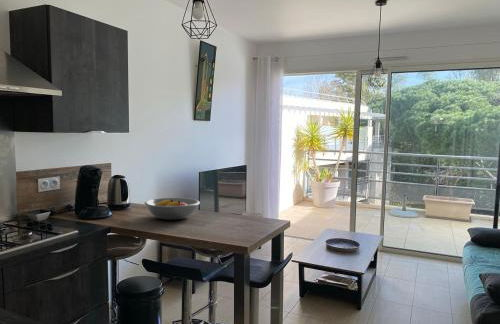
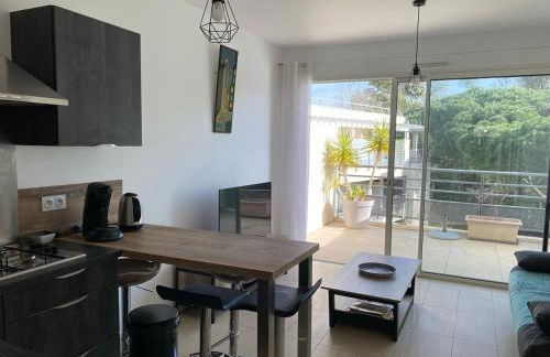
- fruit bowl (172, 207)
